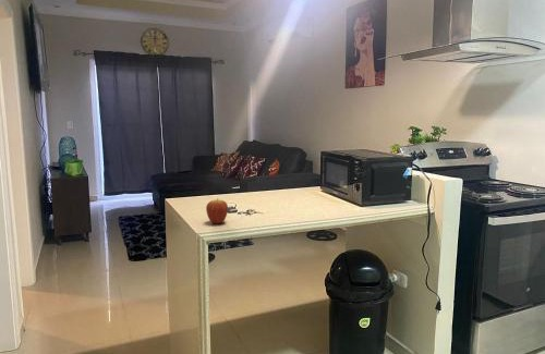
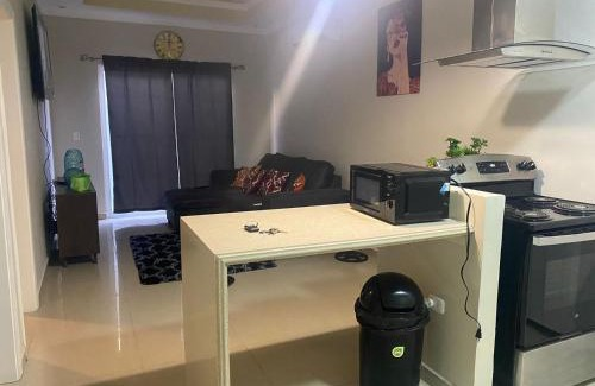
- fruit (217, 210)
